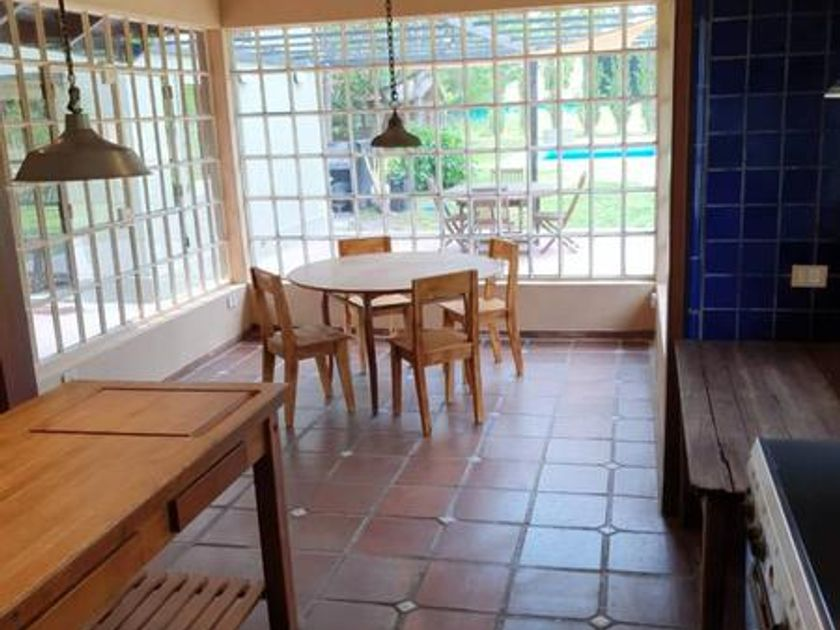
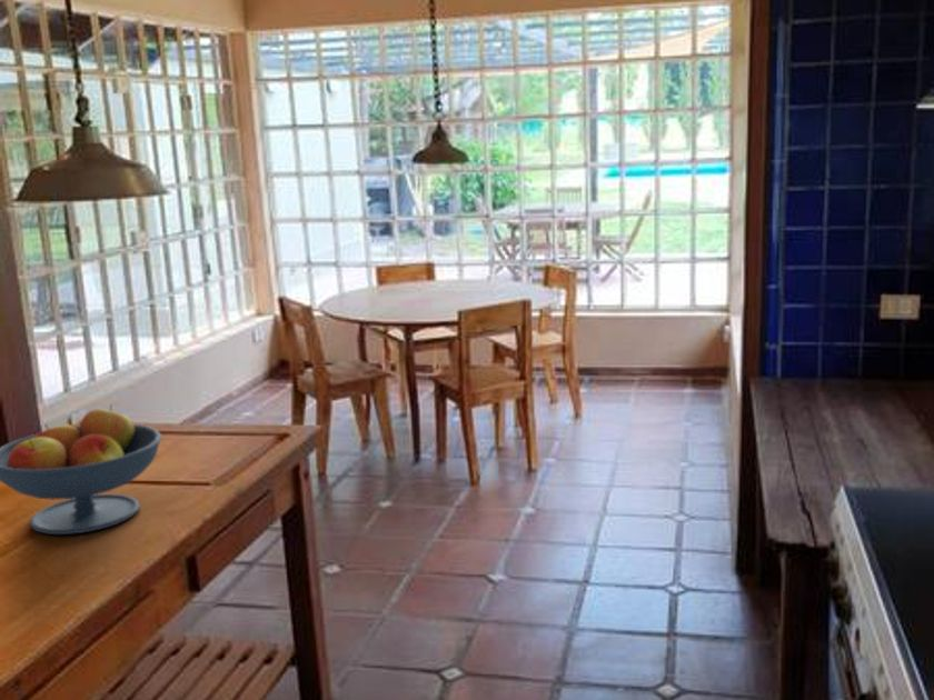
+ fruit bowl (79, 468)
